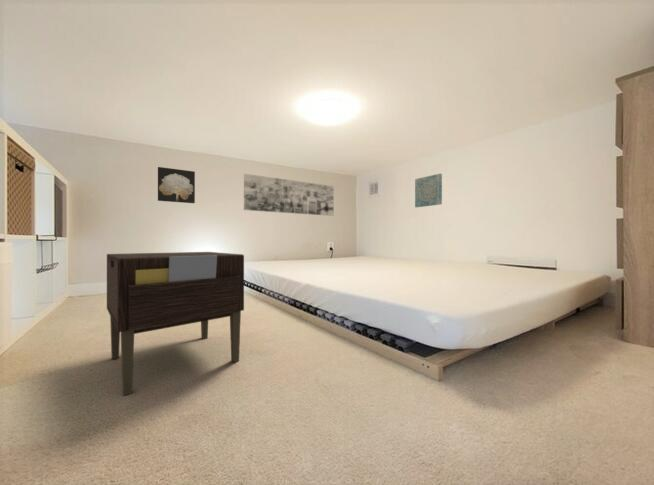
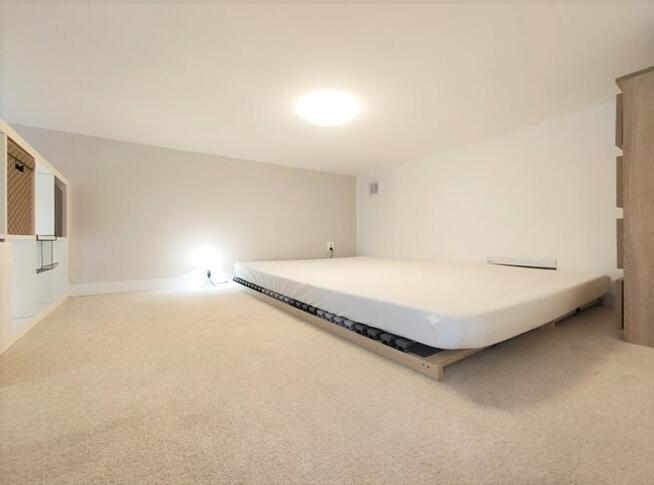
- wall art (176, 185)
- wall art (427, 191)
- wall art (292, 196)
- nightstand (175, 307)
